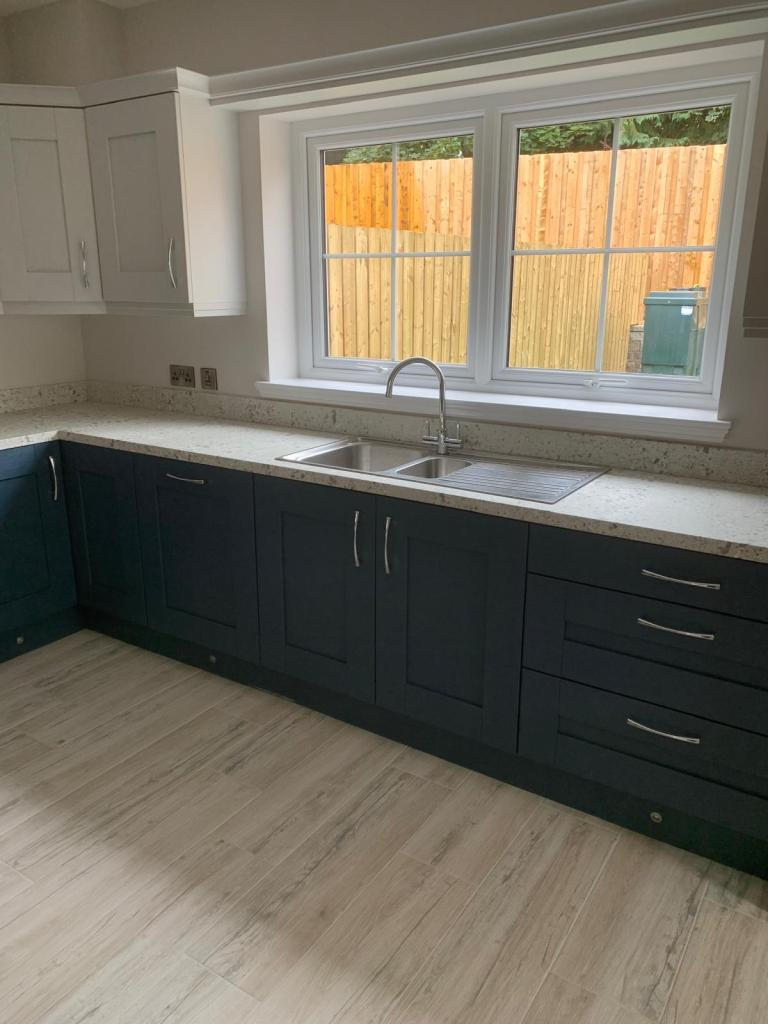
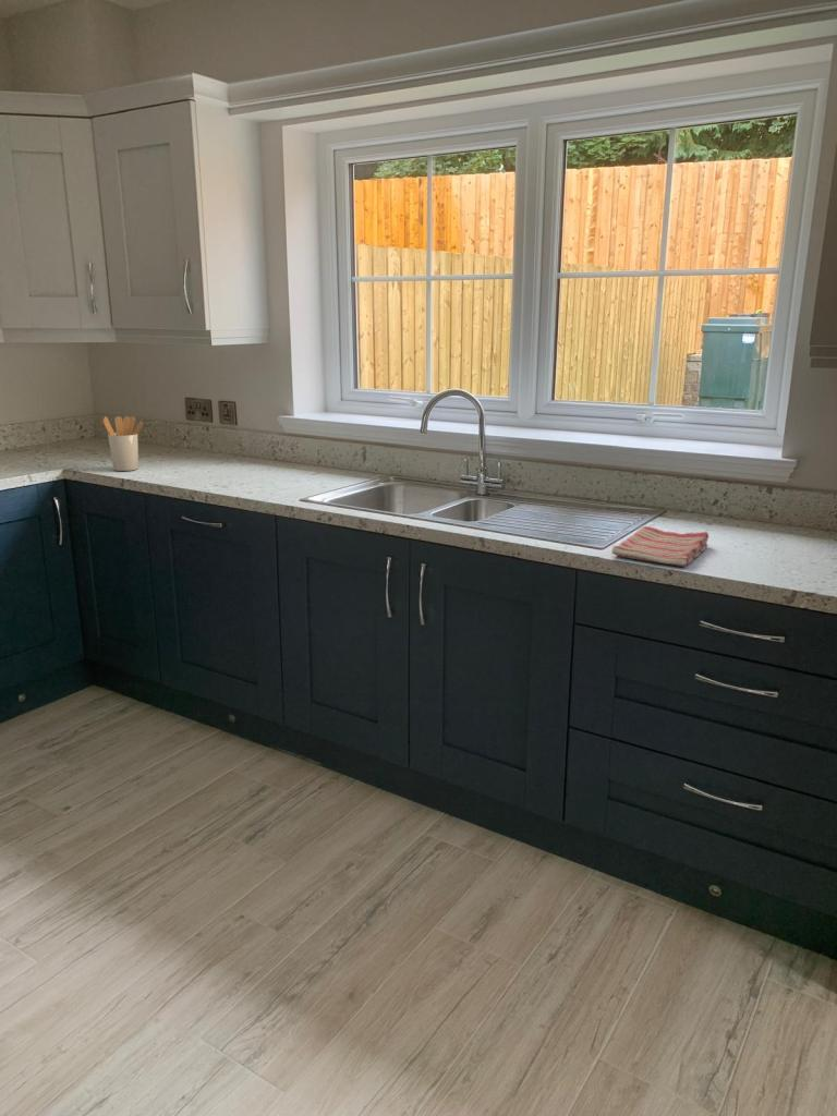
+ dish towel (662, 544)
+ utensil holder (124, 441)
